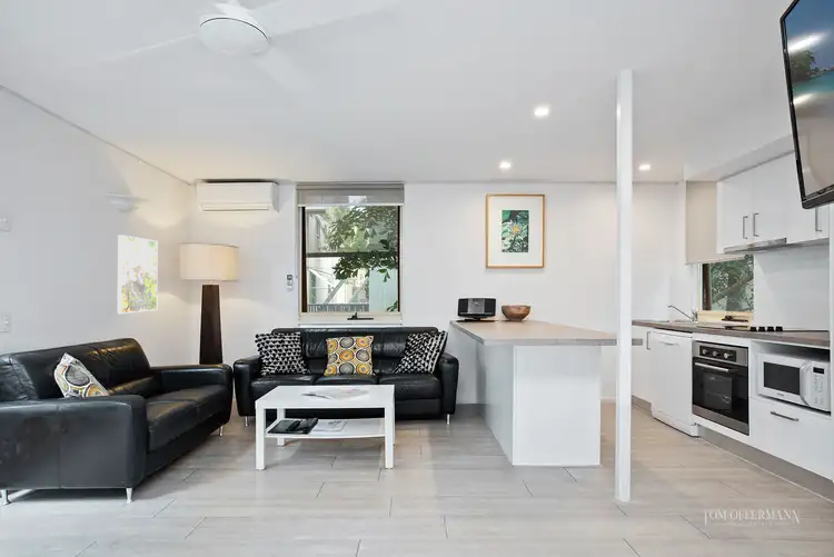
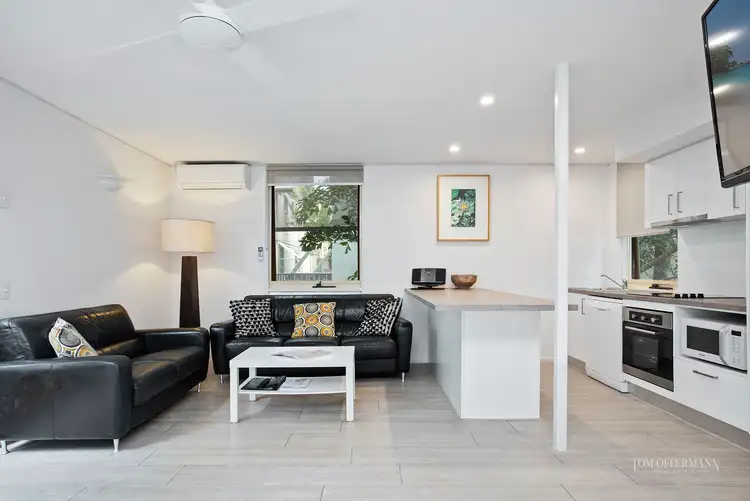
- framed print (138, 275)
